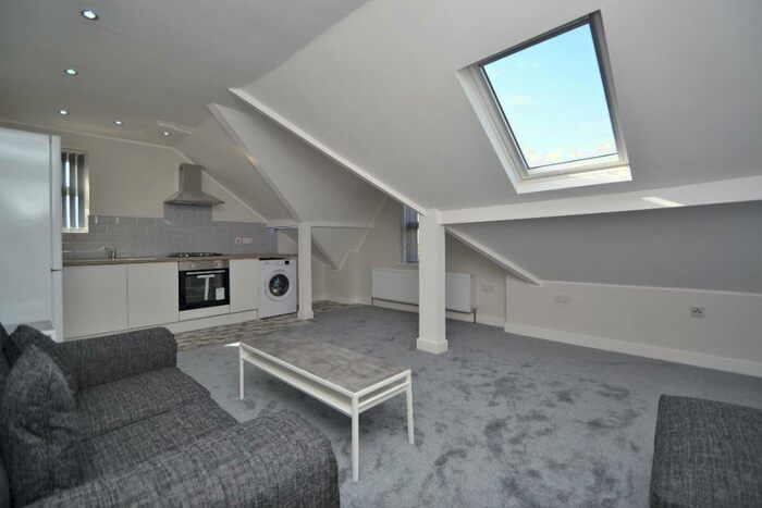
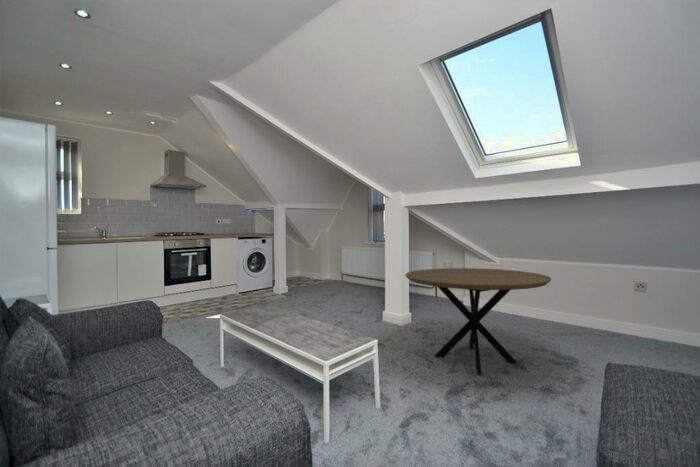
+ dining table (474, 317)
